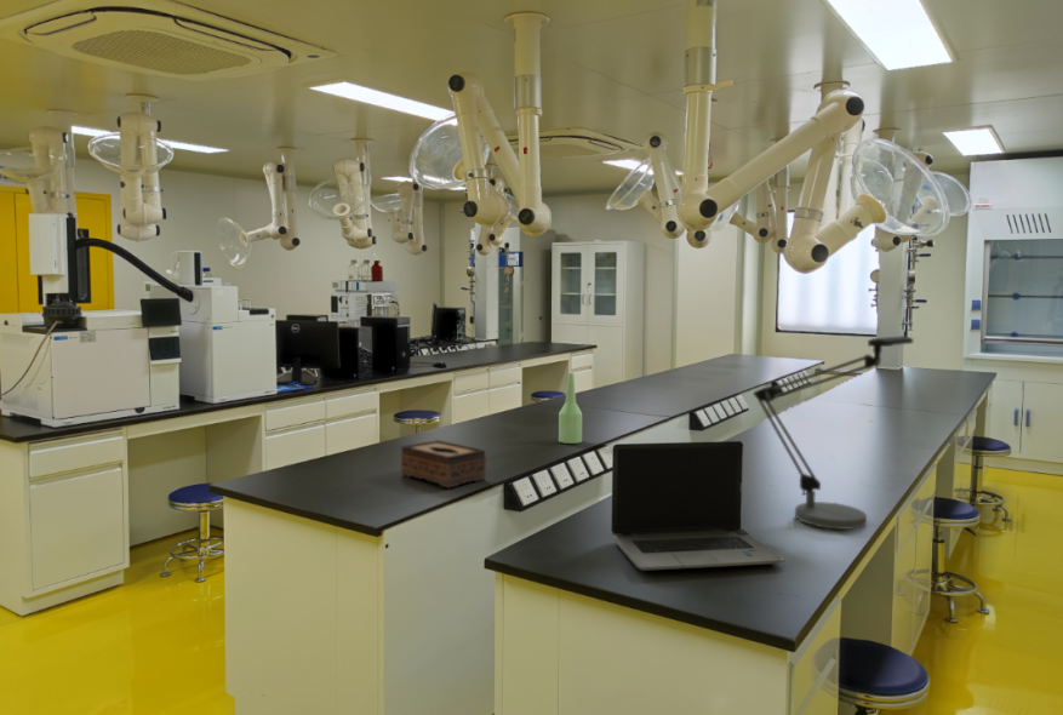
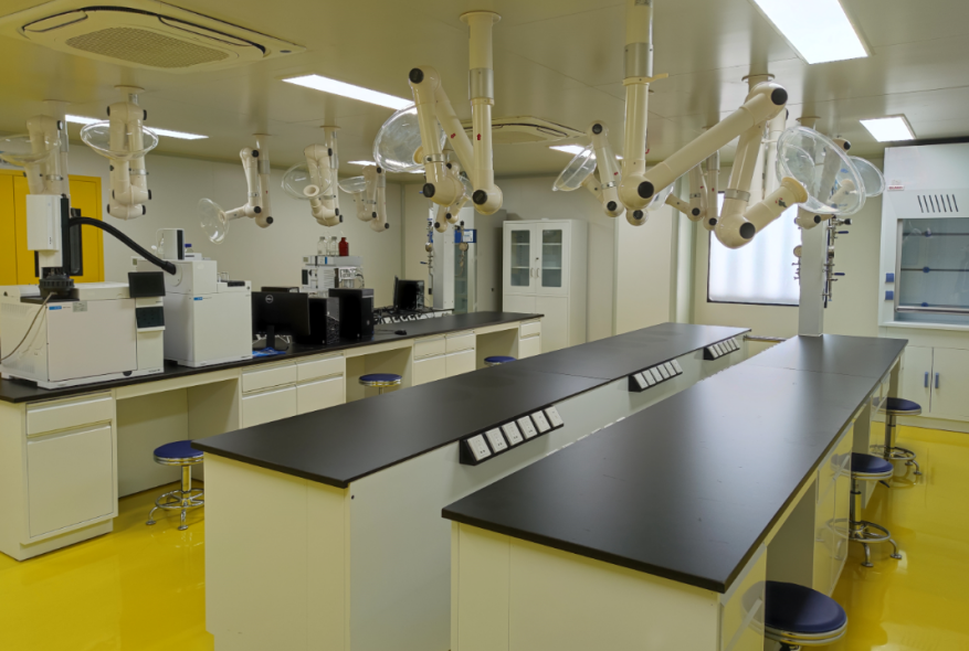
- bottle (570, 407)
- tissue box (442, 462)
- laptop computer (695, 503)
- desk lamp (821, 383)
